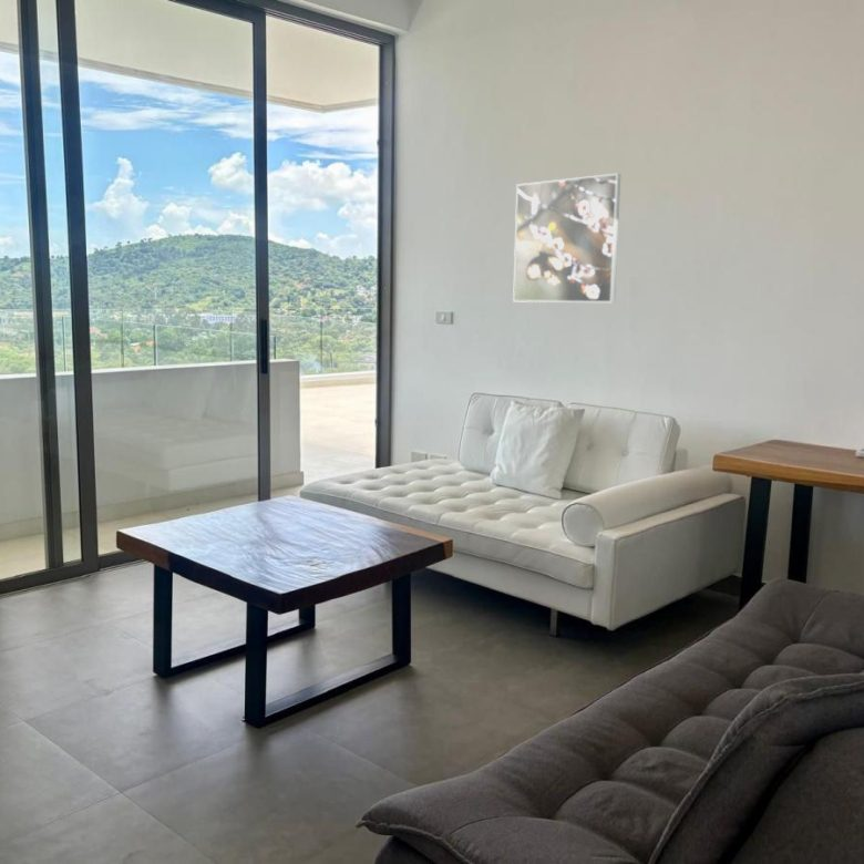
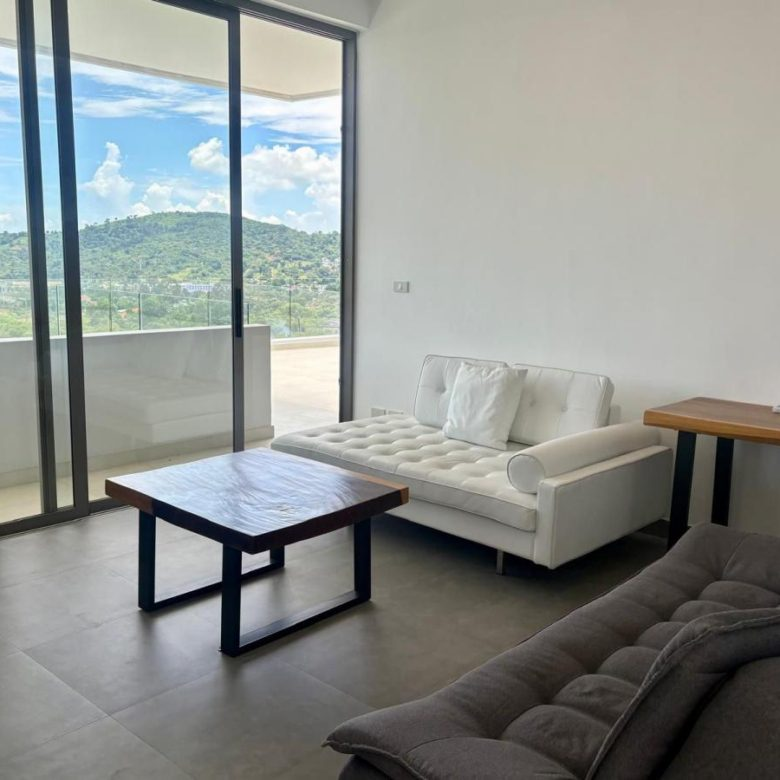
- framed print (564, 240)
